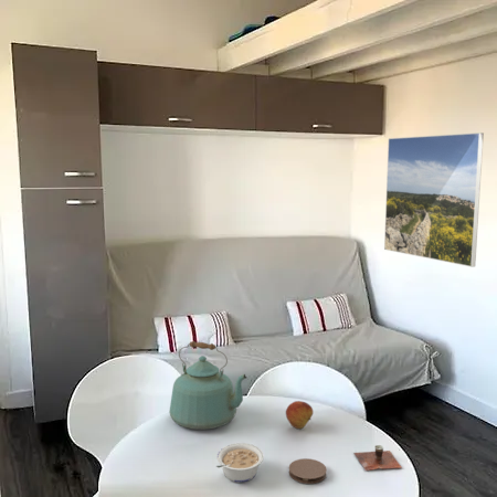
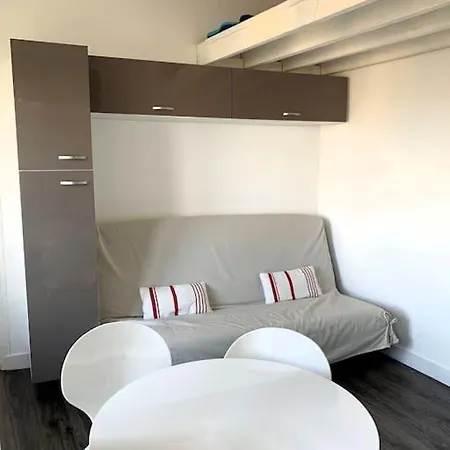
- coaster (307, 470)
- fruit (298, 414)
- cup (377, 454)
- kettle (209, 381)
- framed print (427, 197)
- legume (240, 463)
